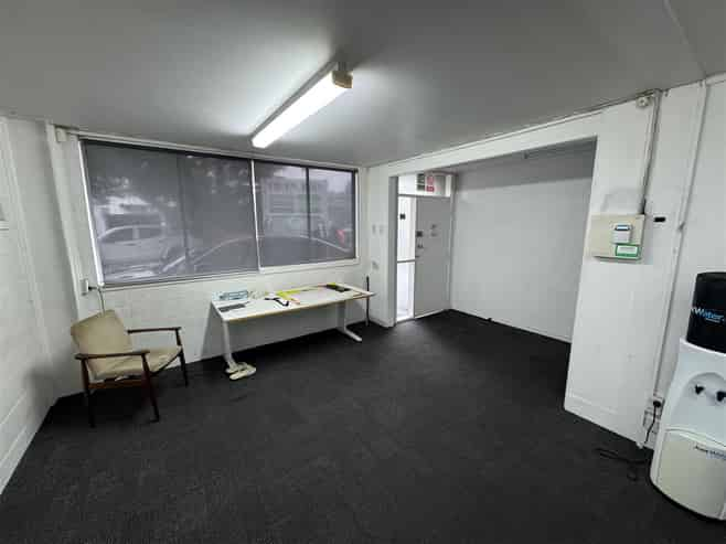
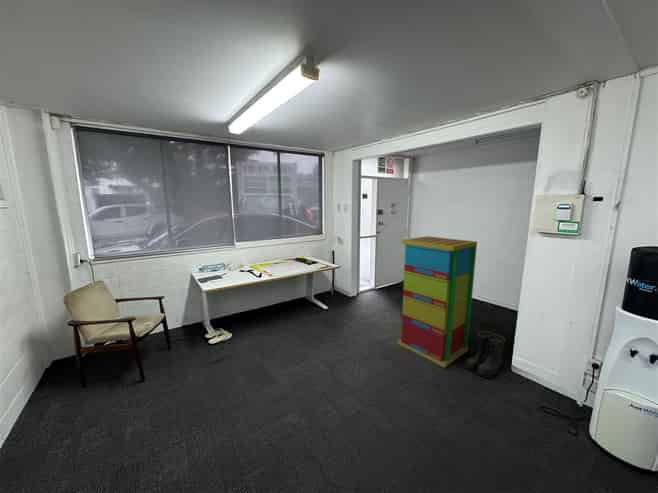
+ storage cabinet (435, 295)
+ boots (484, 352)
